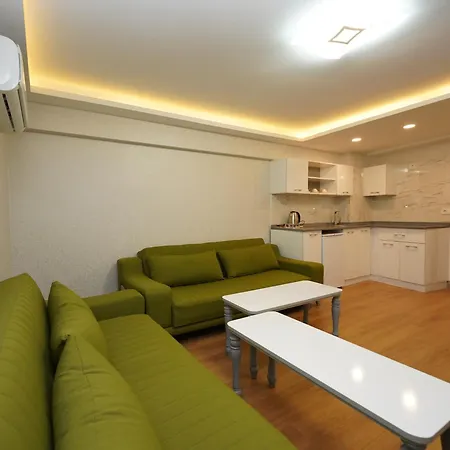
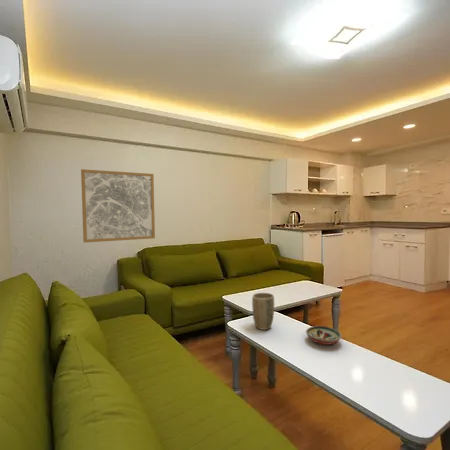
+ decorative bowl (323, 336)
+ wall art (120, 206)
+ plant pot (263, 311)
